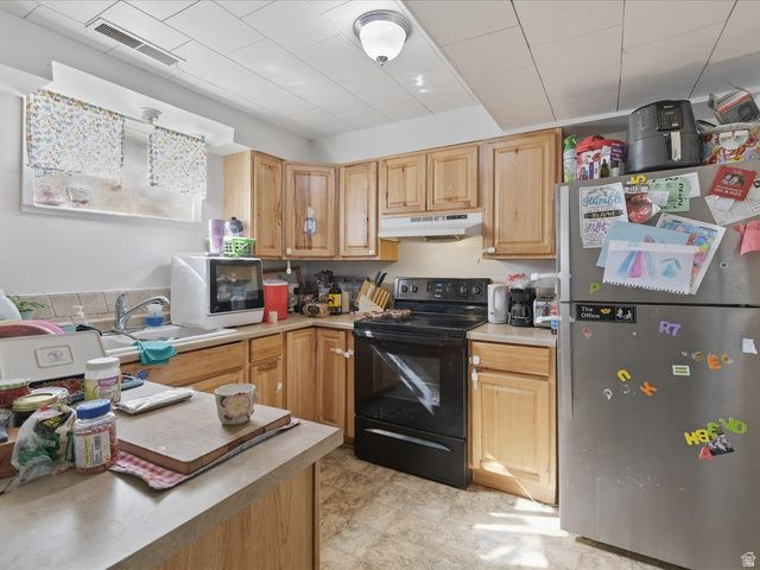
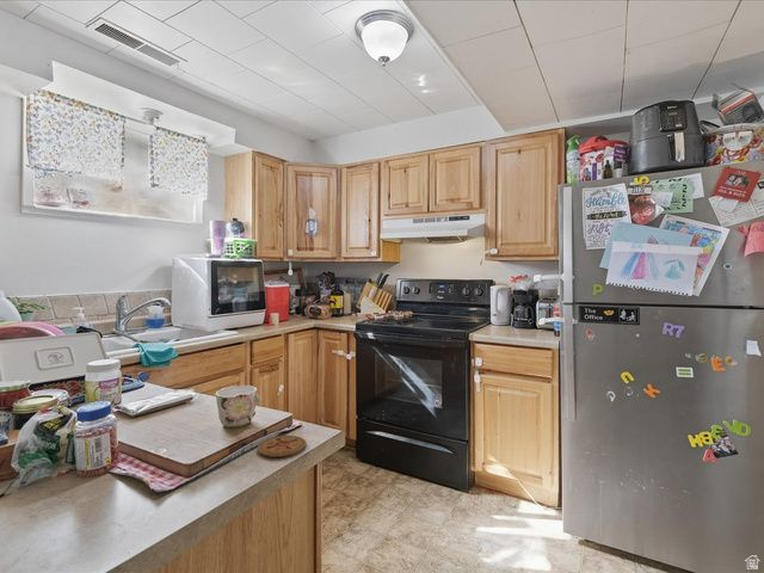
+ coaster (282, 445)
